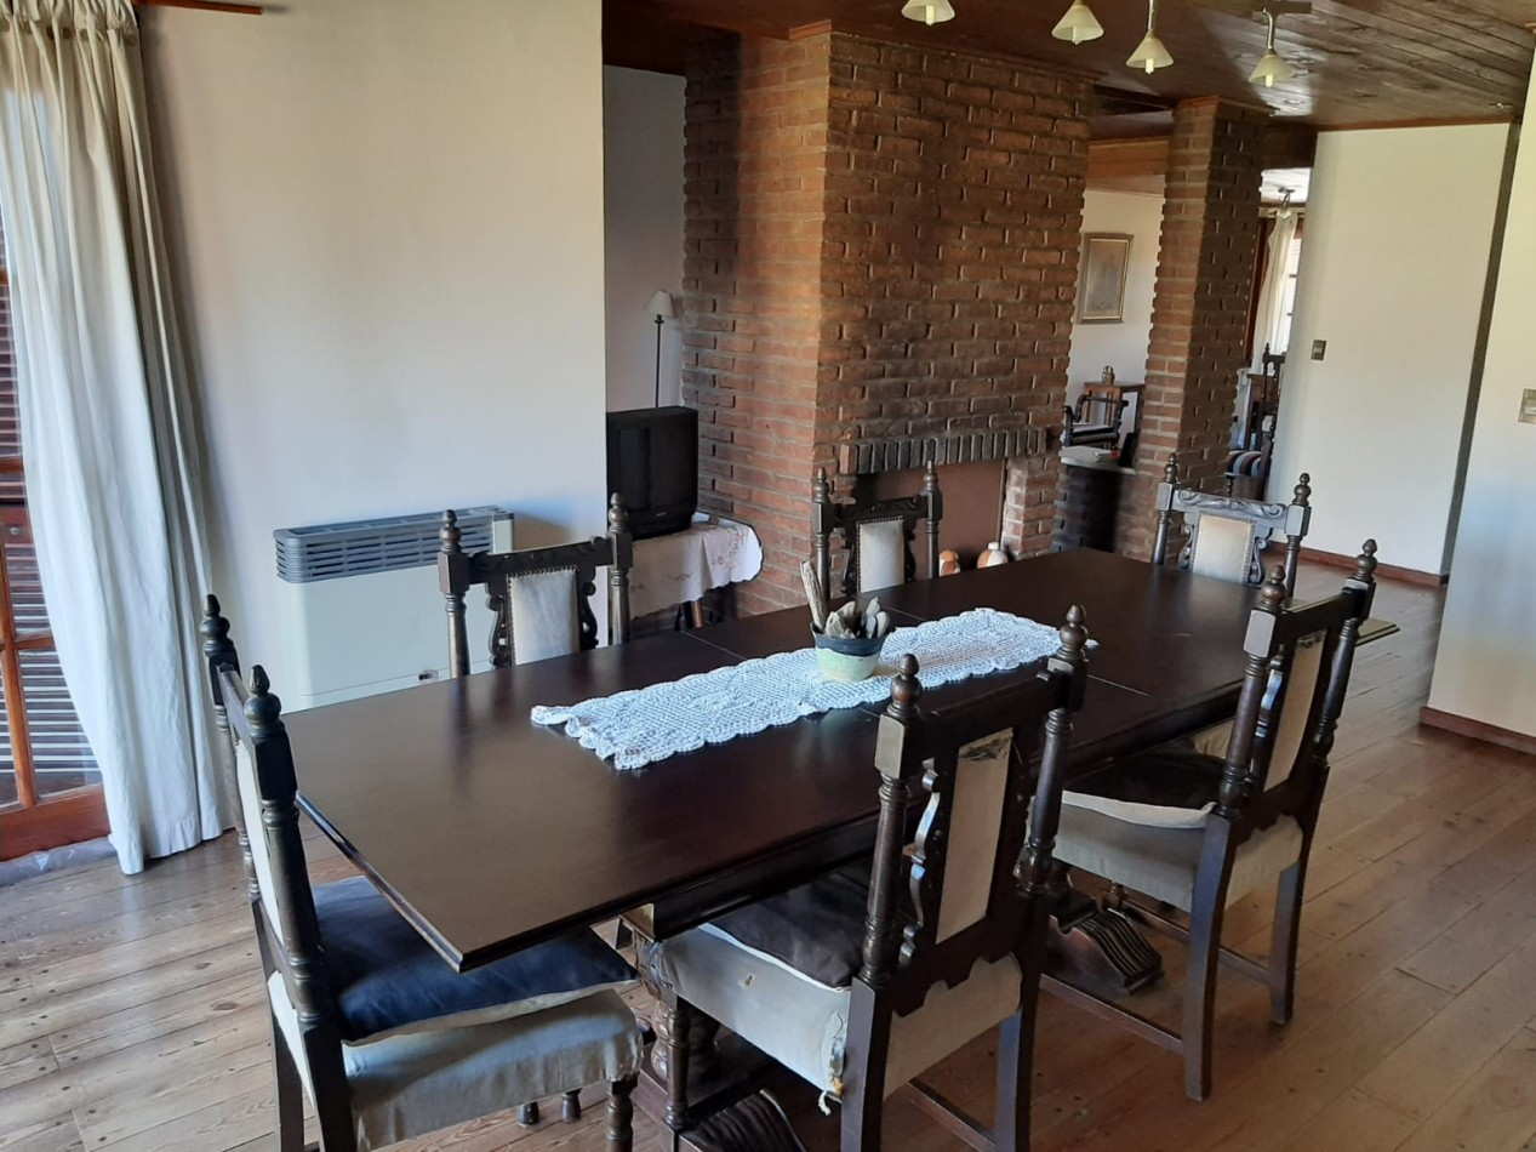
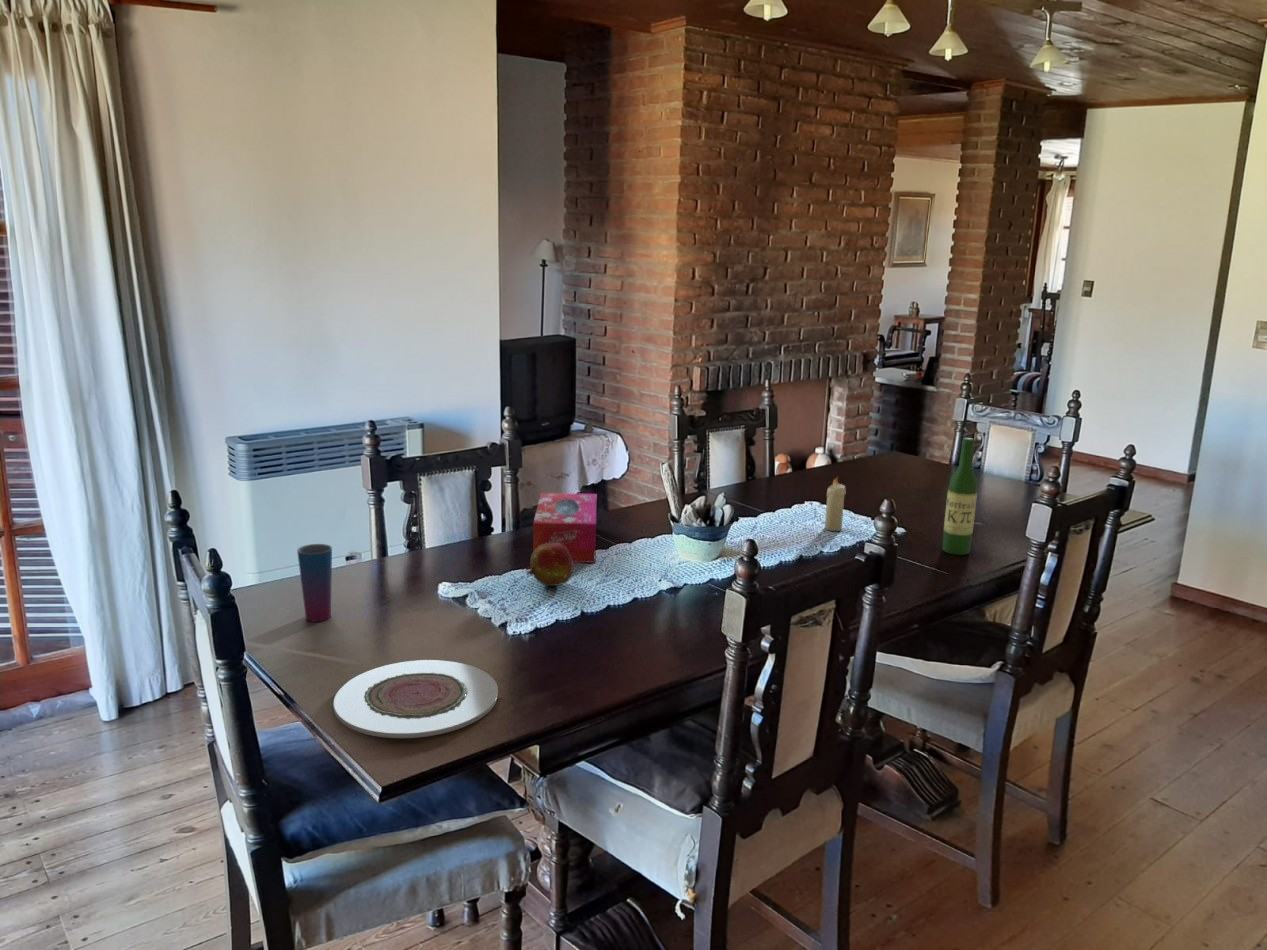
+ cup (316, 583)
+ fruit (548, 565)
+ wine bottle (961, 495)
+ plate (417, 694)
+ candle (835, 502)
+ tissue box (566, 525)
